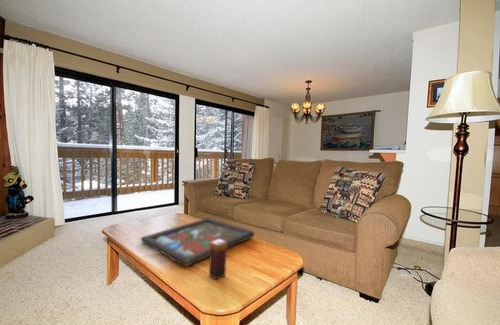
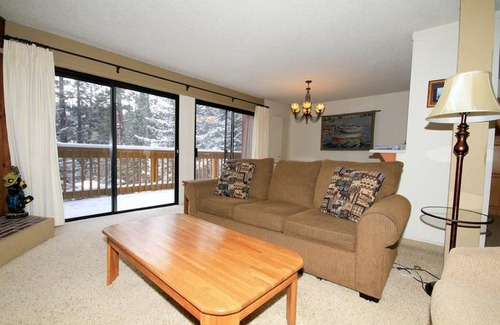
- framed painting (199, 236)
- candle (217, 258)
